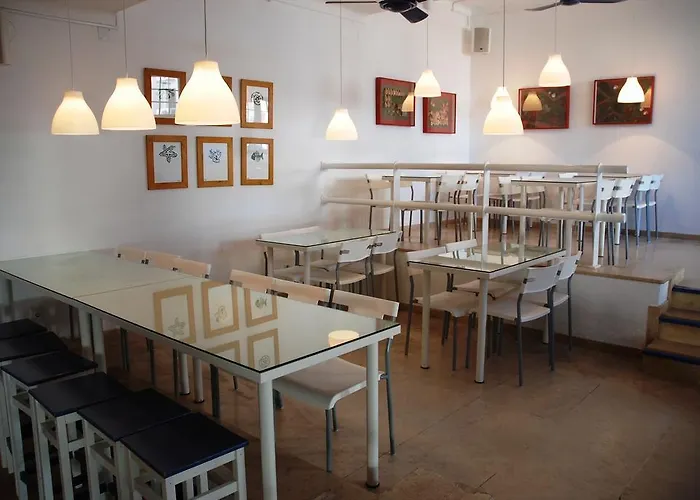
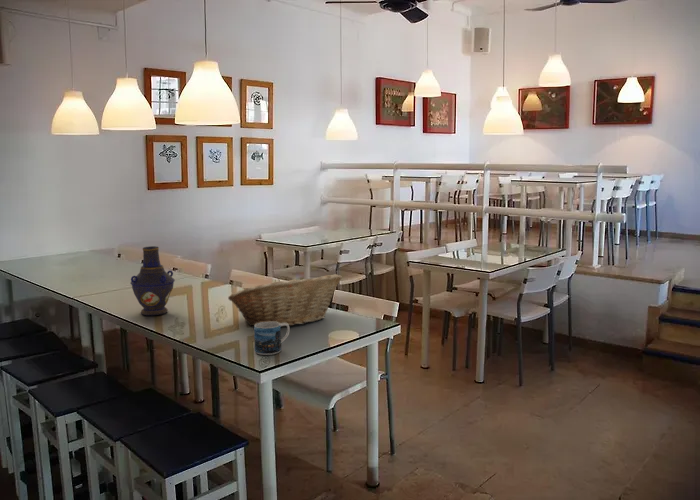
+ mug (273, 336)
+ fruit basket (286, 296)
+ vase (152, 280)
